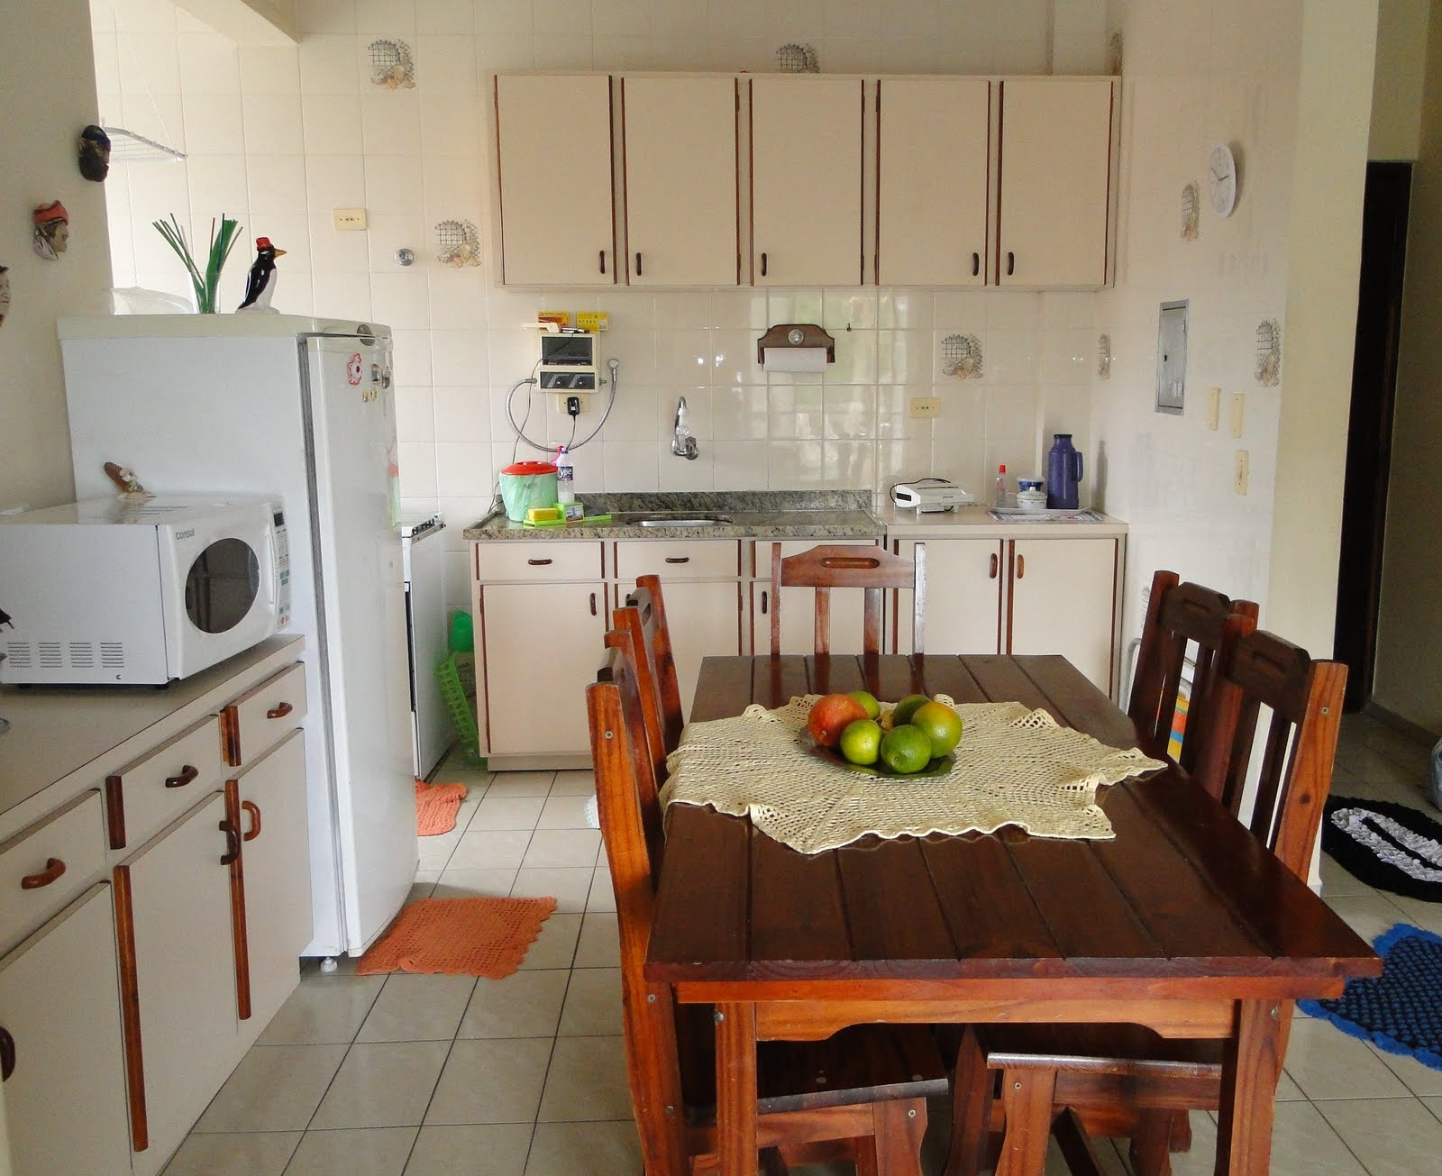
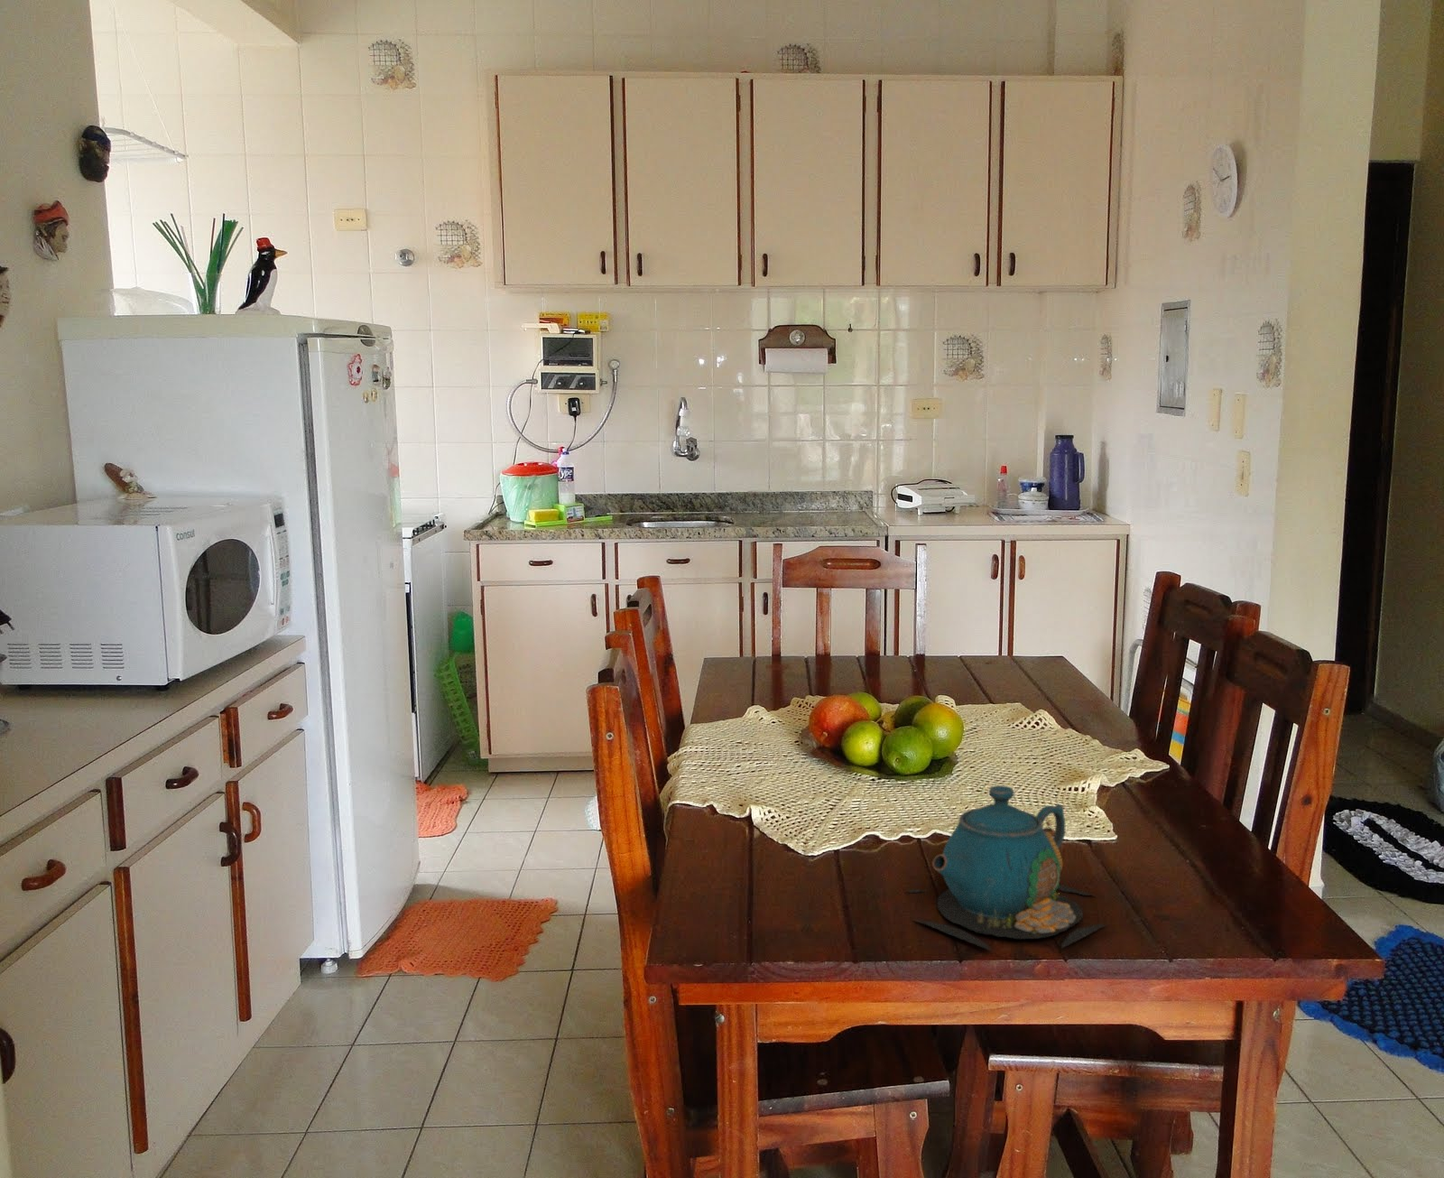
+ teapot (1009, 848)
